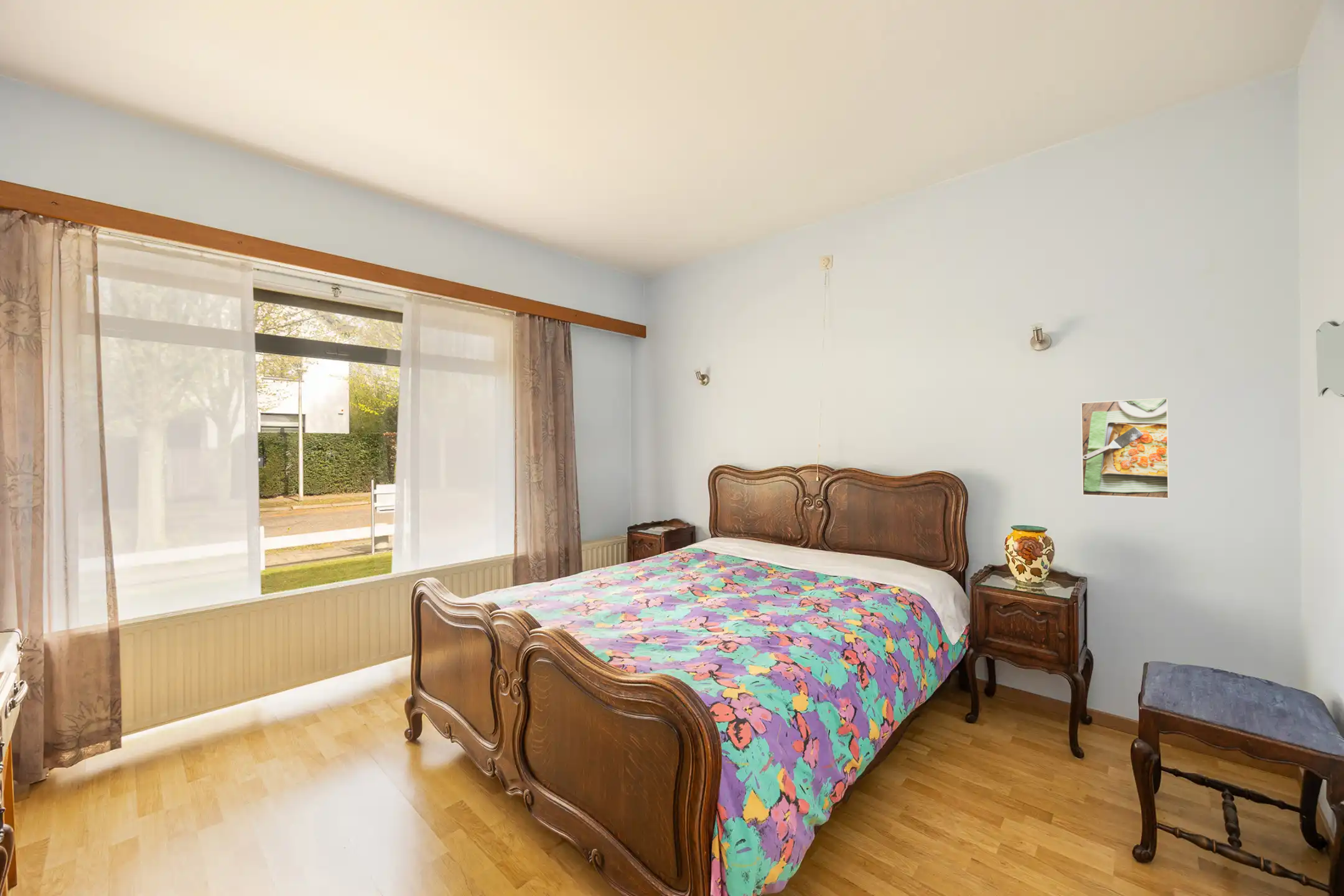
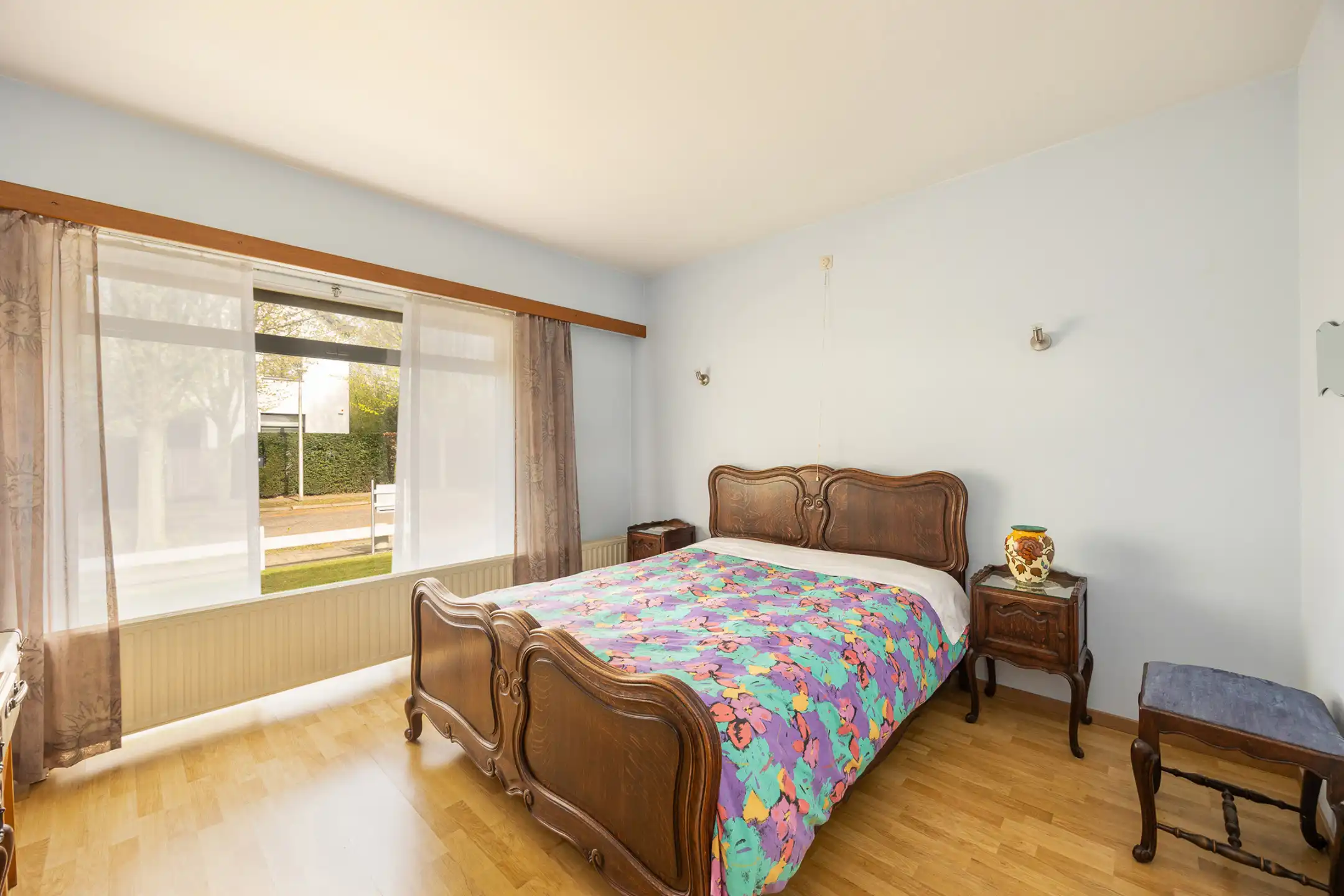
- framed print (1123, 448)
